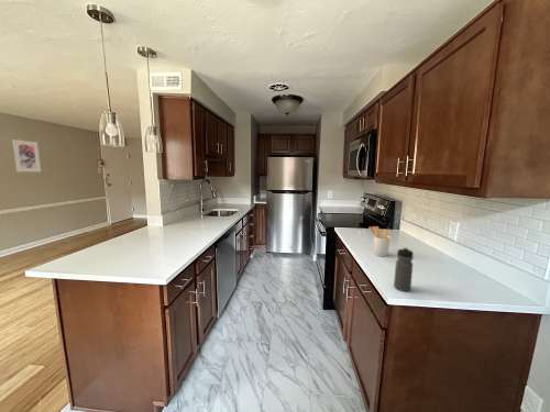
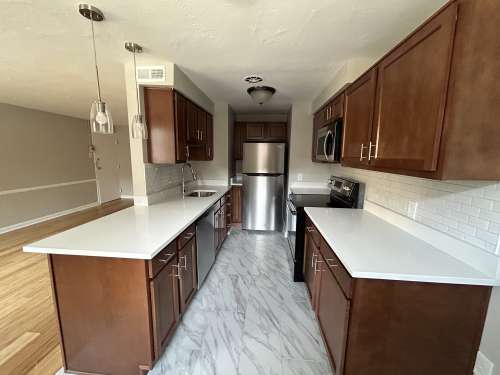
- utensil holder (378, 240)
- water bottle (404, 268)
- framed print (26, 156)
